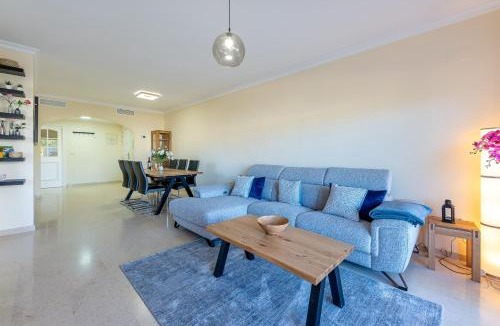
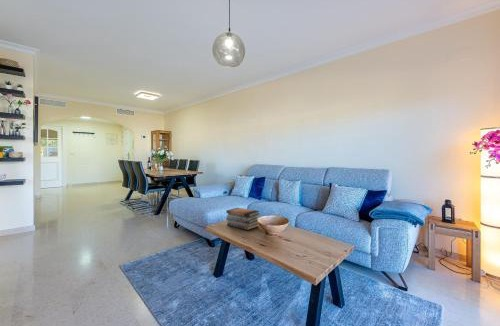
+ book stack (242, 218)
